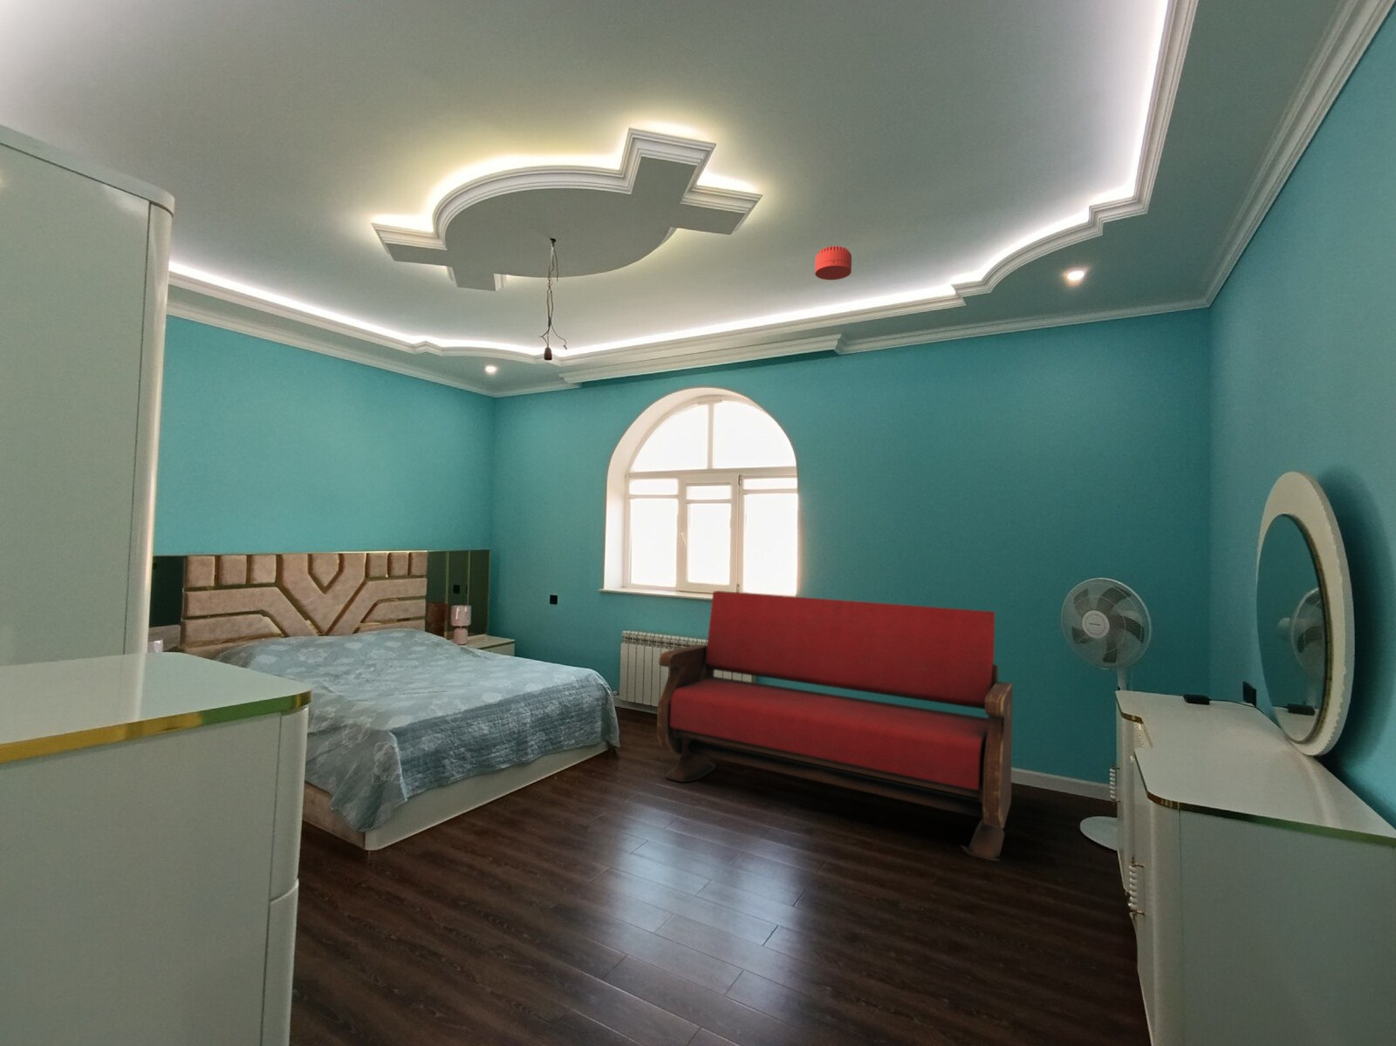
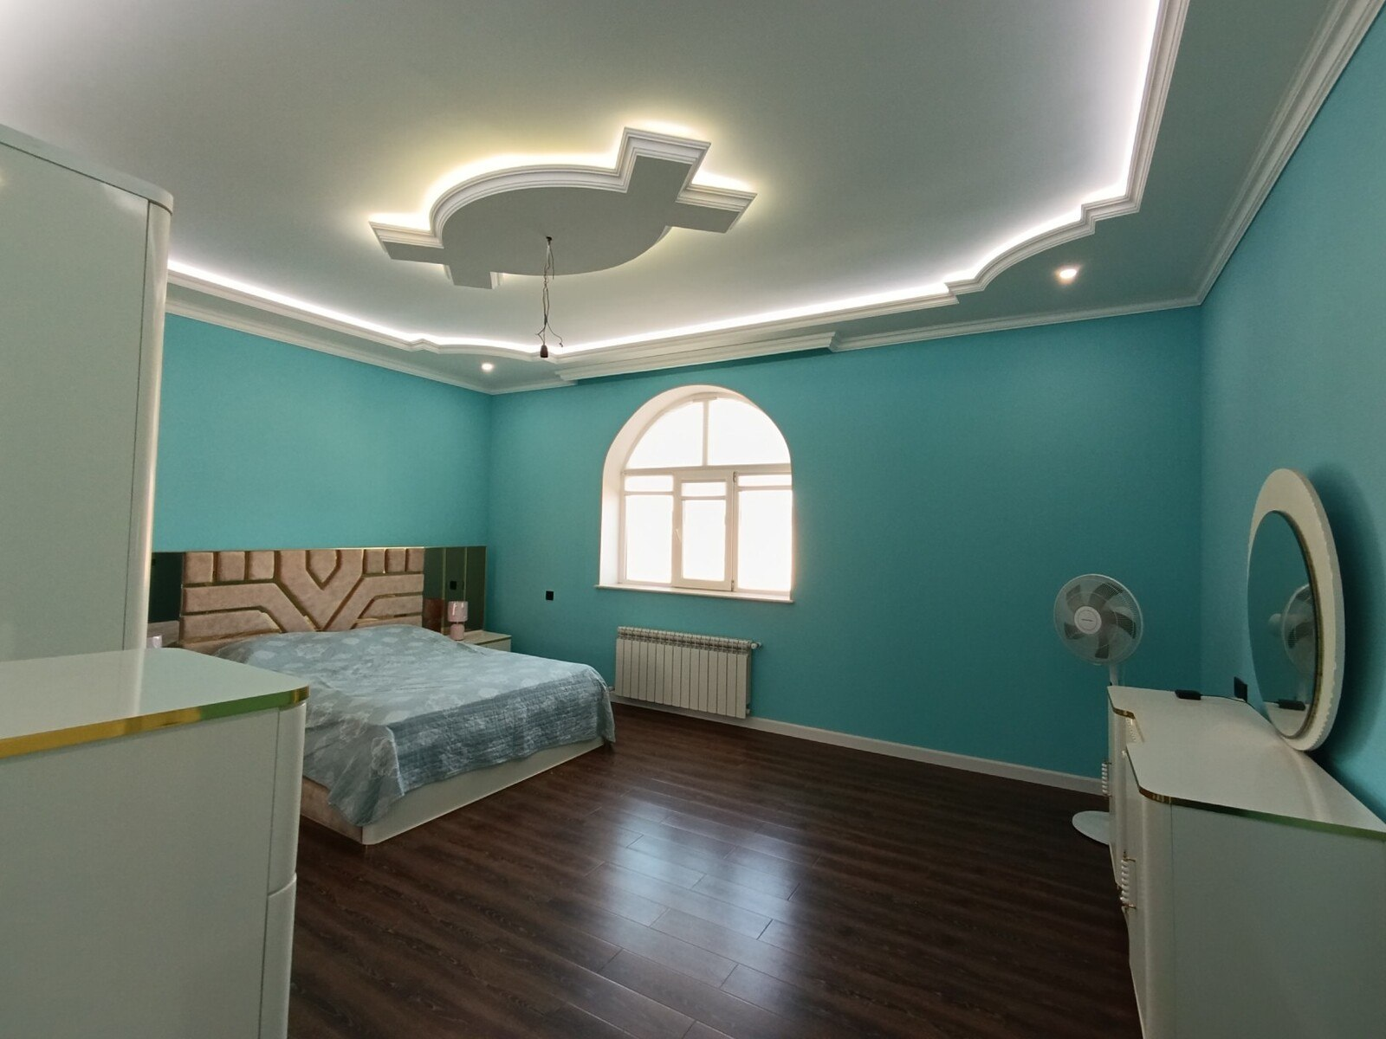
- bench (823, 702)
- smoke detector (833, 263)
